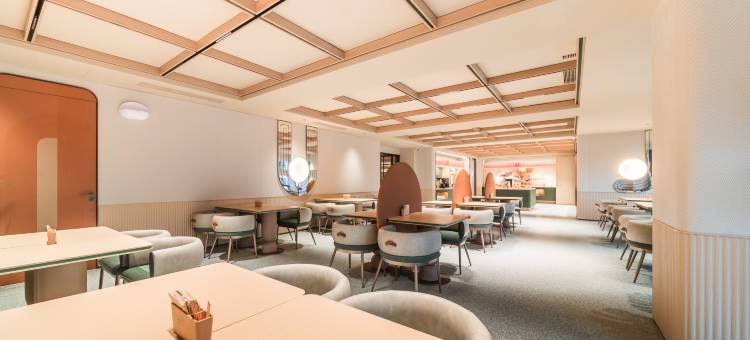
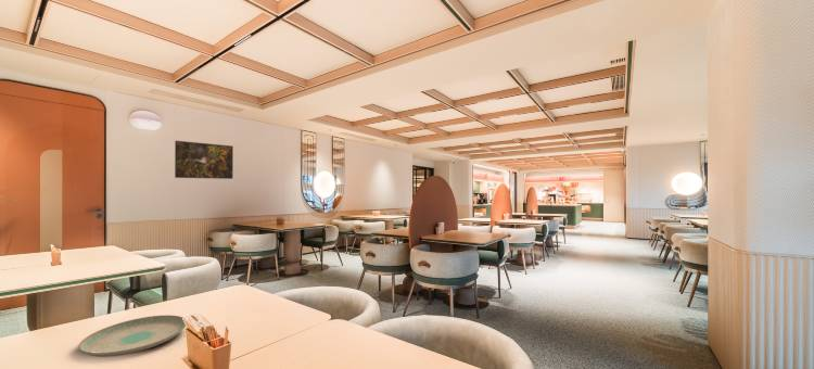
+ plate (137, 334)
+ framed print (205, 161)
